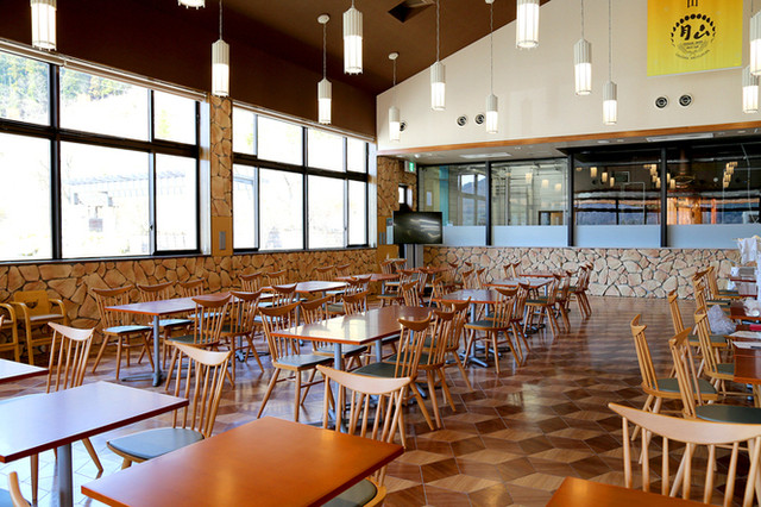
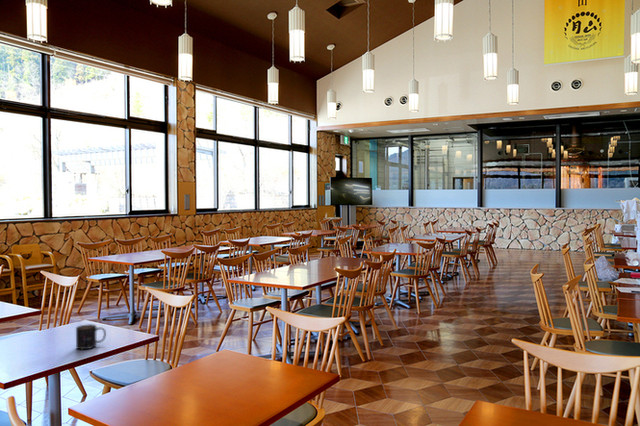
+ mug (91, 335)
